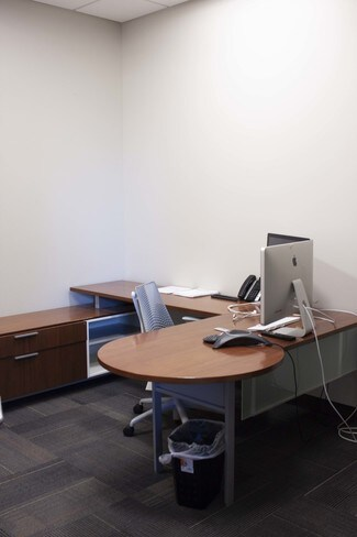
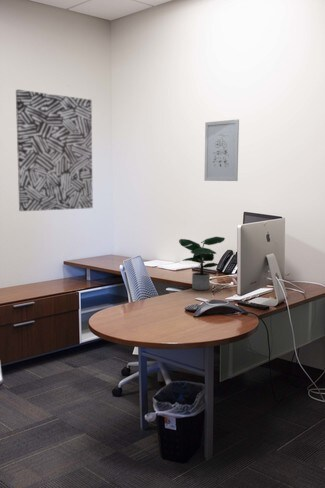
+ wall art (221, 151)
+ potted plant (202, 263)
+ wall art (56, 153)
